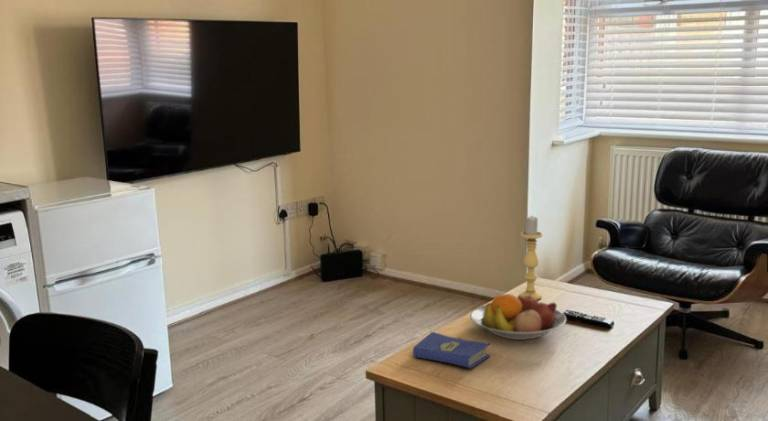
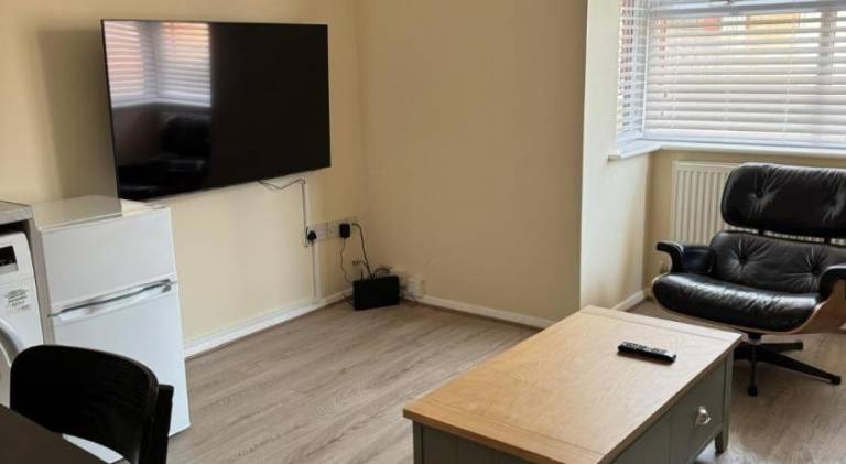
- candle holder (531, 256)
- fruit bowl (517, 312)
- hardcover book (450, 350)
